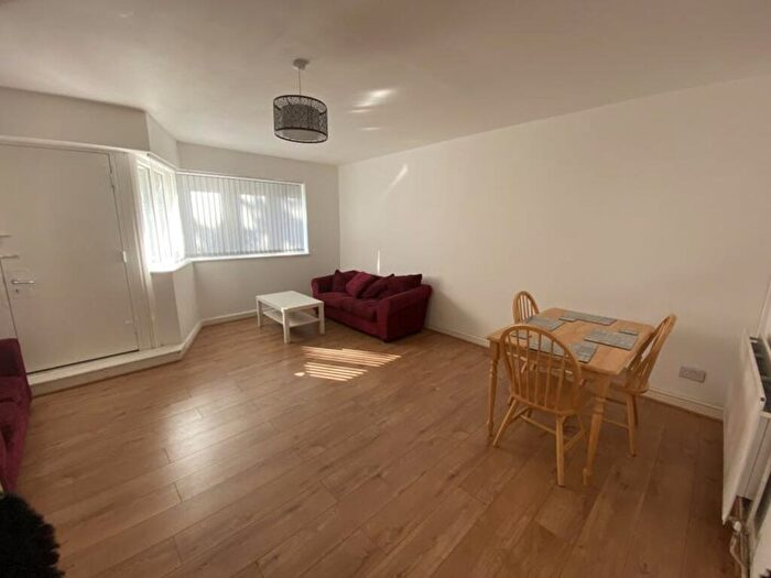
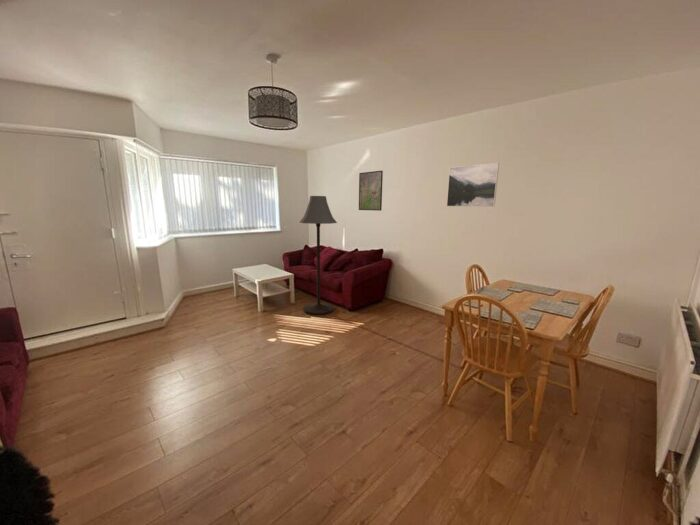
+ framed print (471, 186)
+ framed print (370, 191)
+ floor lamp (318, 254)
